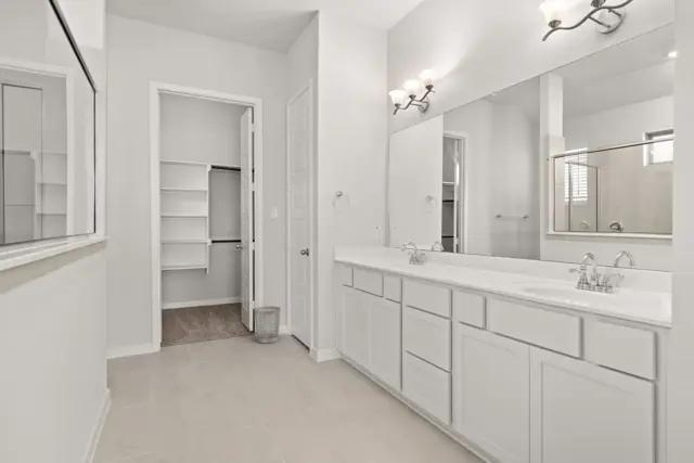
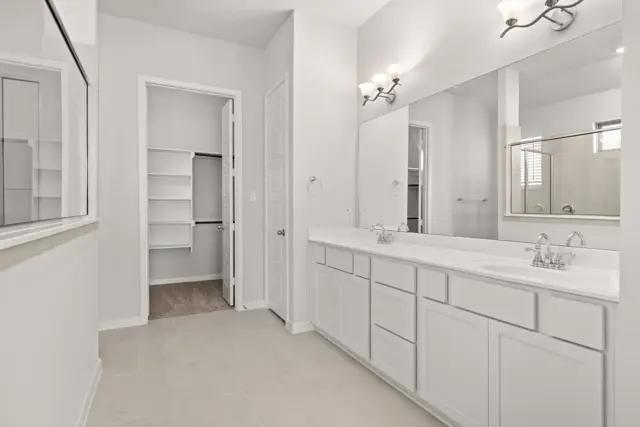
- wastebasket (267, 324)
